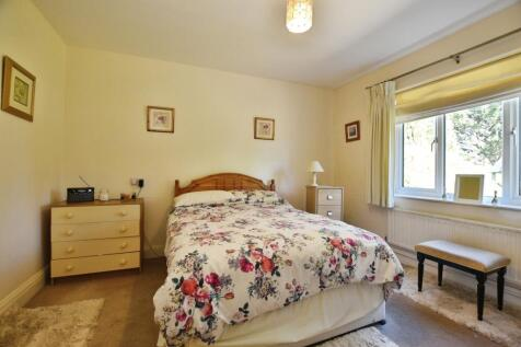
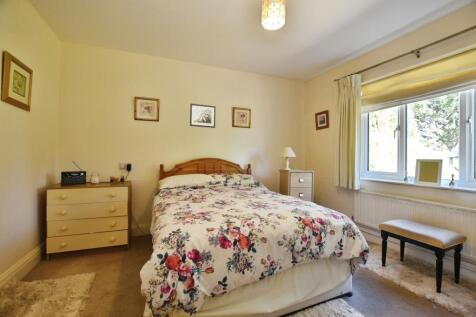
+ wall art (202, 116)
